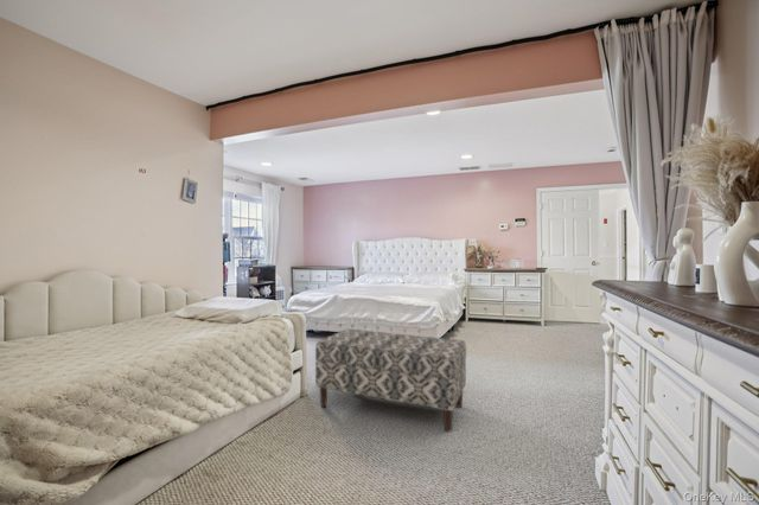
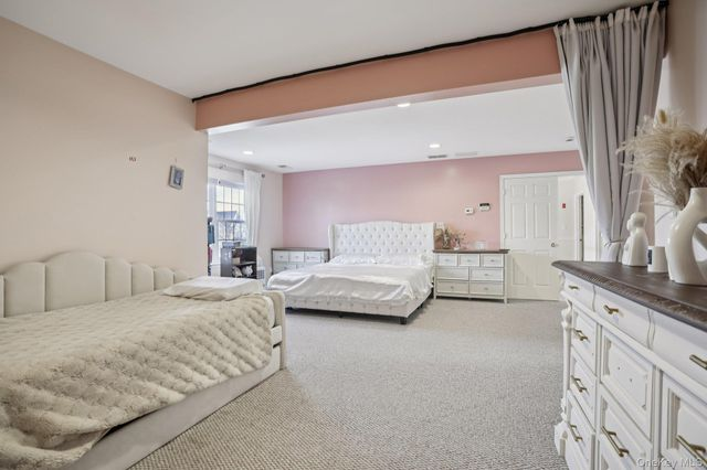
- bench (390, 373)
